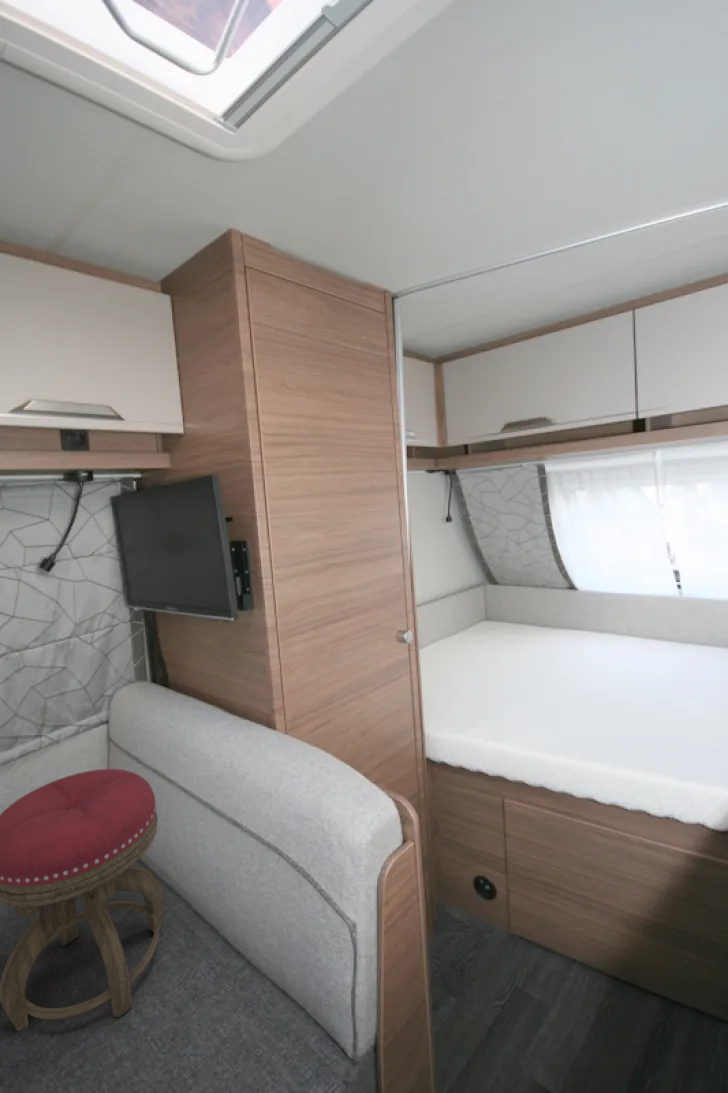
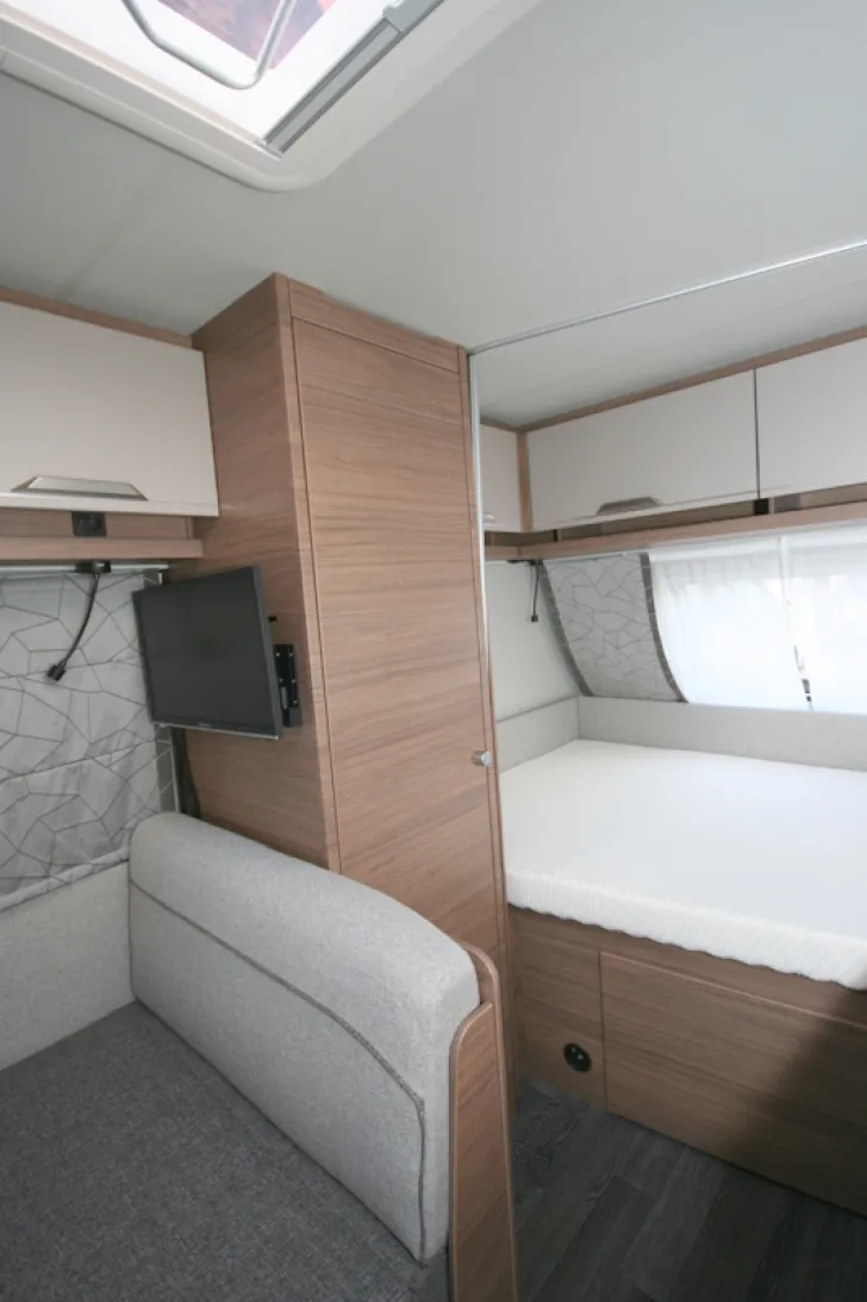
- stool (83, 886)
